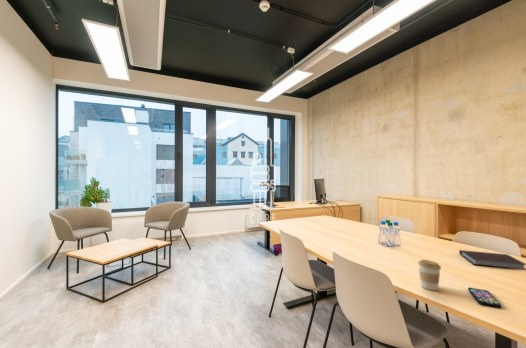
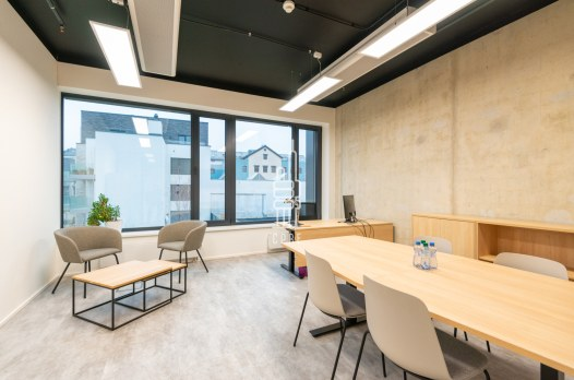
- notebook (490, 258)
- smartphone (483, 296)
- coffee cup (429, 274)
